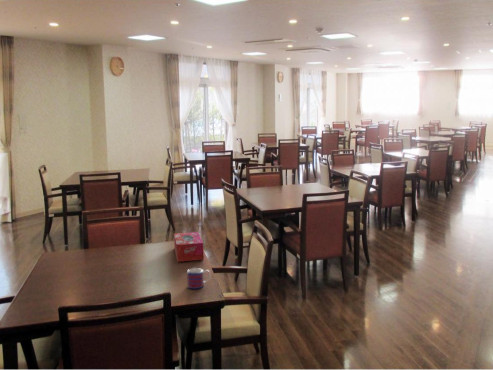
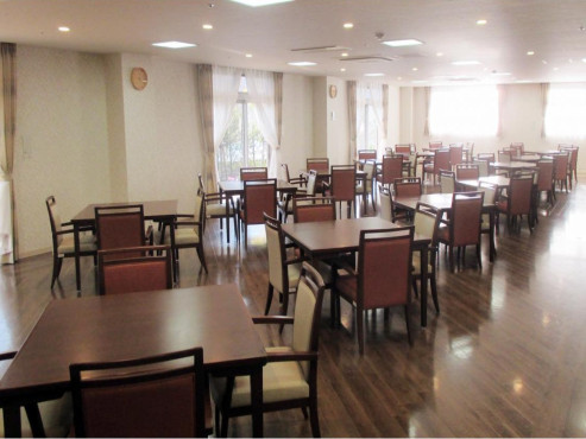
- mug (199, 277)
- tissue box (188, 246)
